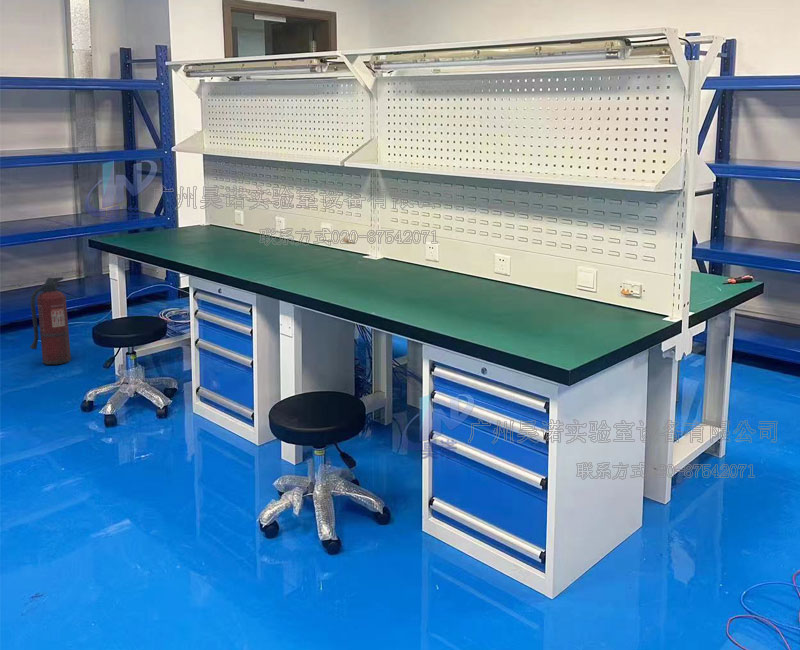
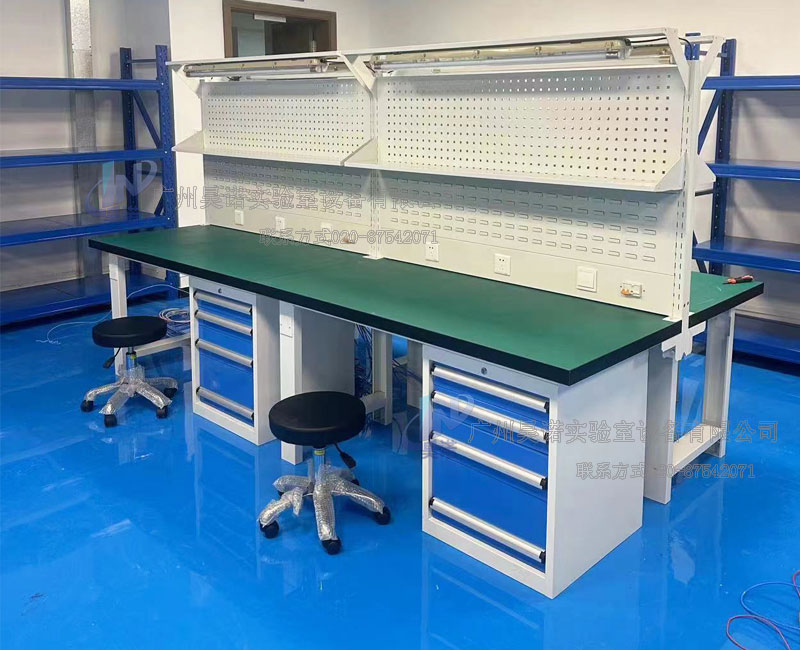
- fire extinguisher (48, 320)
